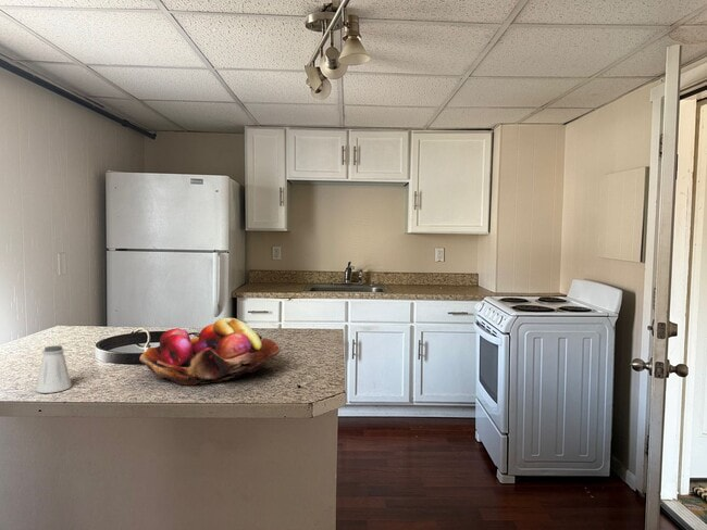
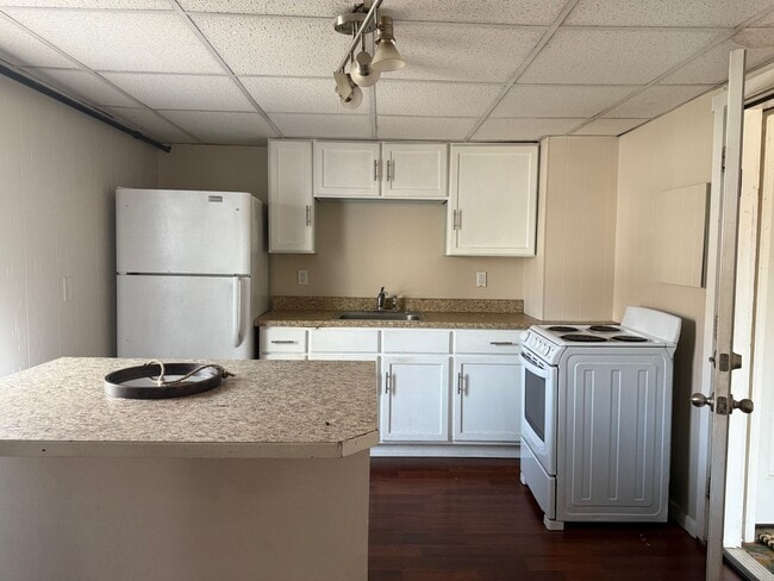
- fruit basket (215, 346)
- saltshaker (53, 367)
